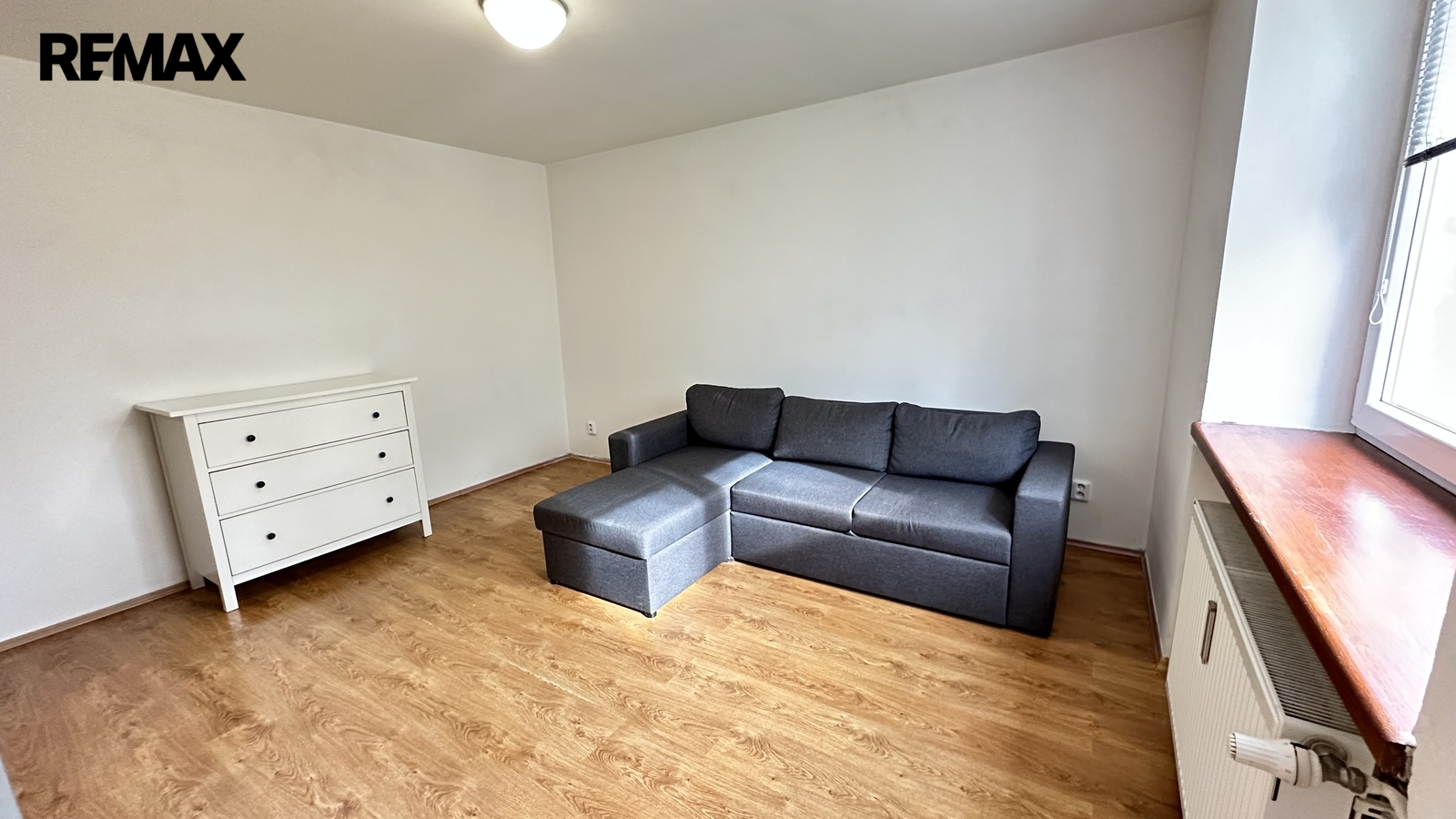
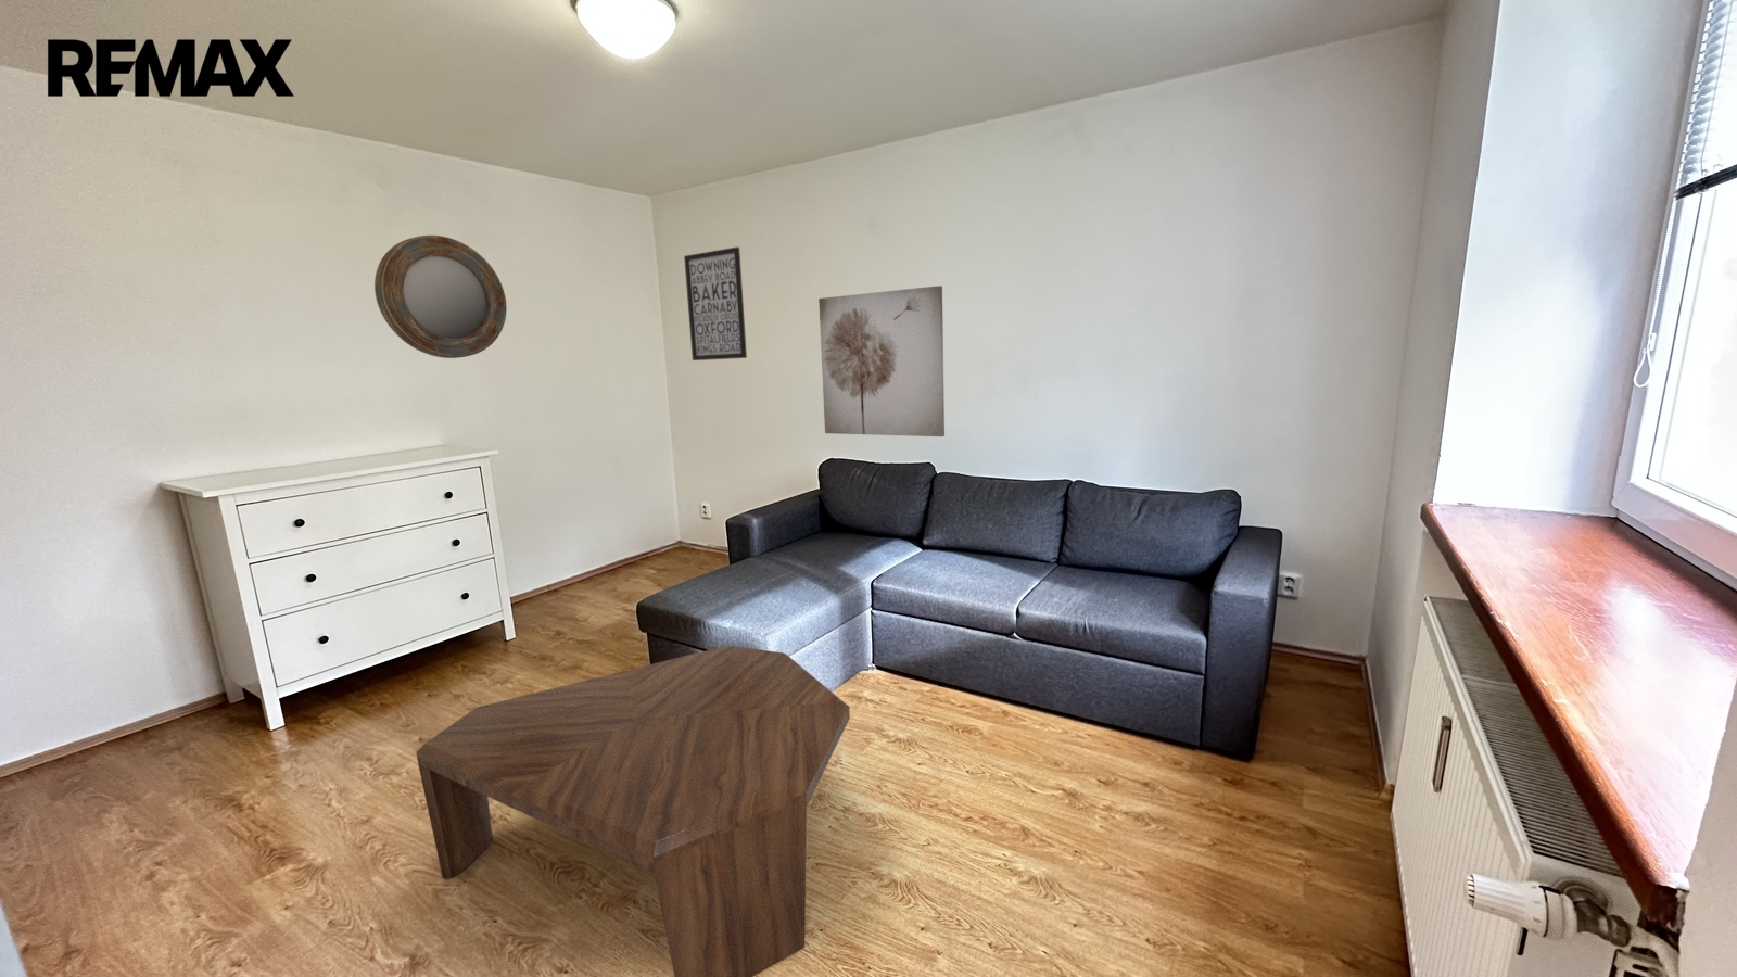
+ home mirror (445, 297)
+ coffee table (648, 790)
+ wall art (879, 365)
+ wall art (715, 307)
